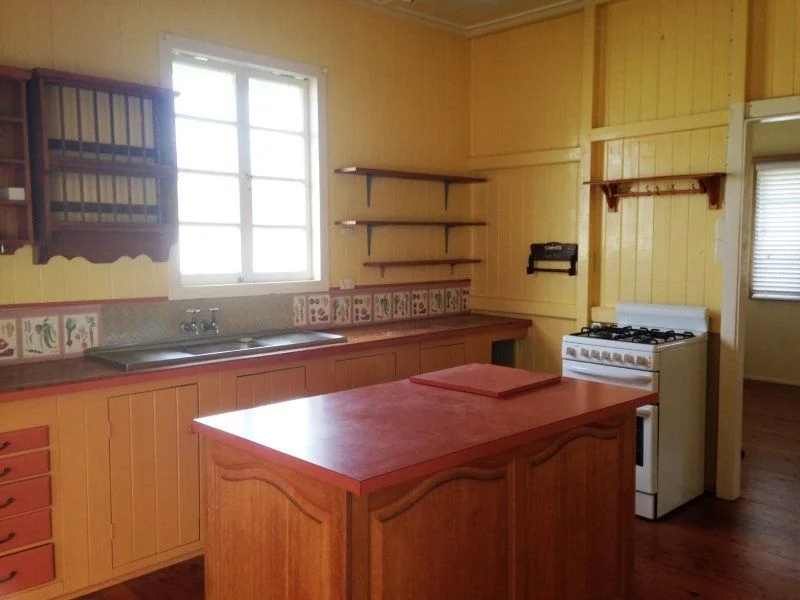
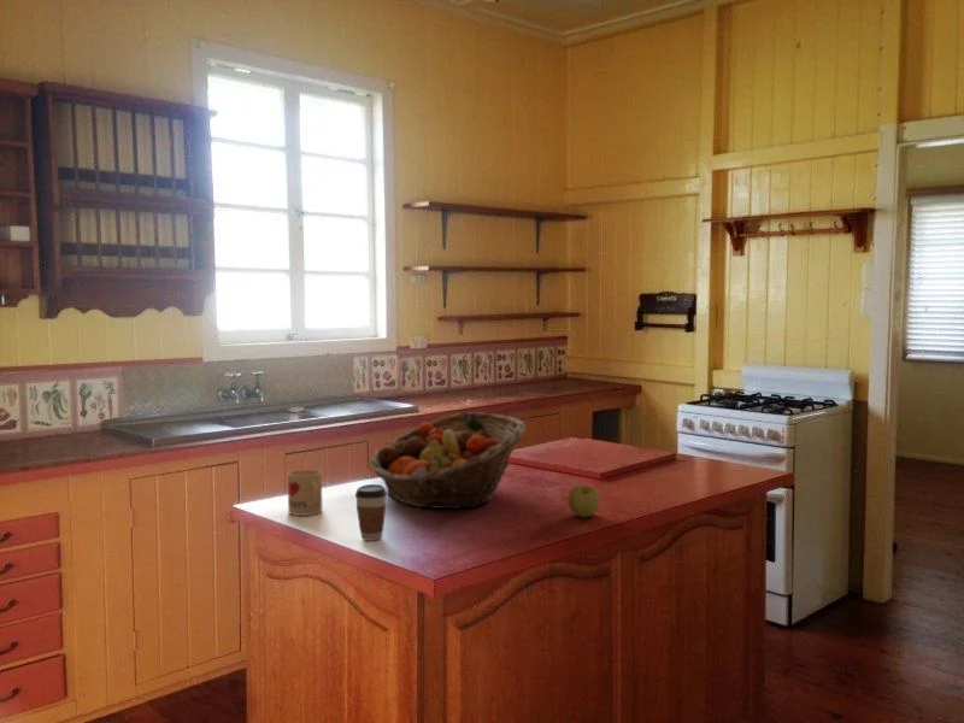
+ apple (583, 501)
+ mug (307, 493)
+ coffee cup (371, 512)
+ fruit basket (447, 457)
